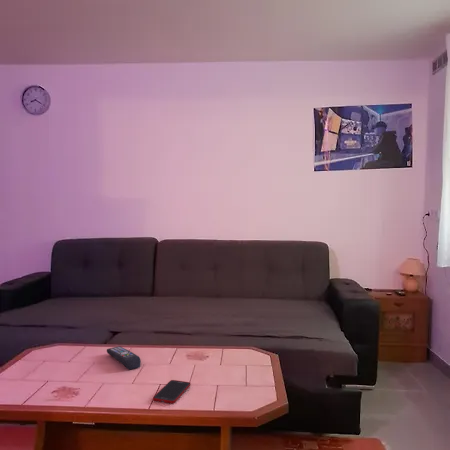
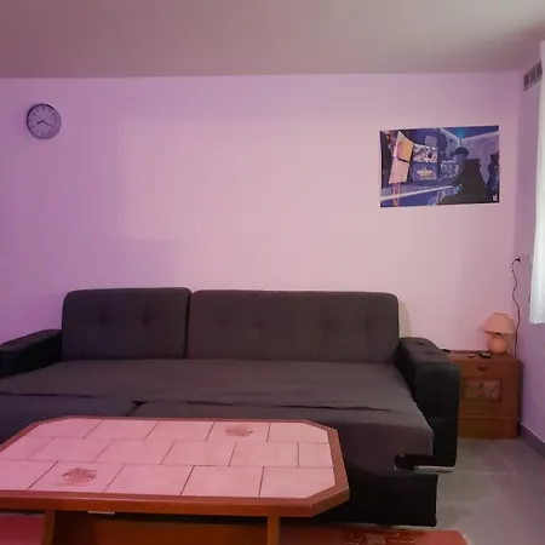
- remote control (123, 355)
- cell phone (172, 391)
